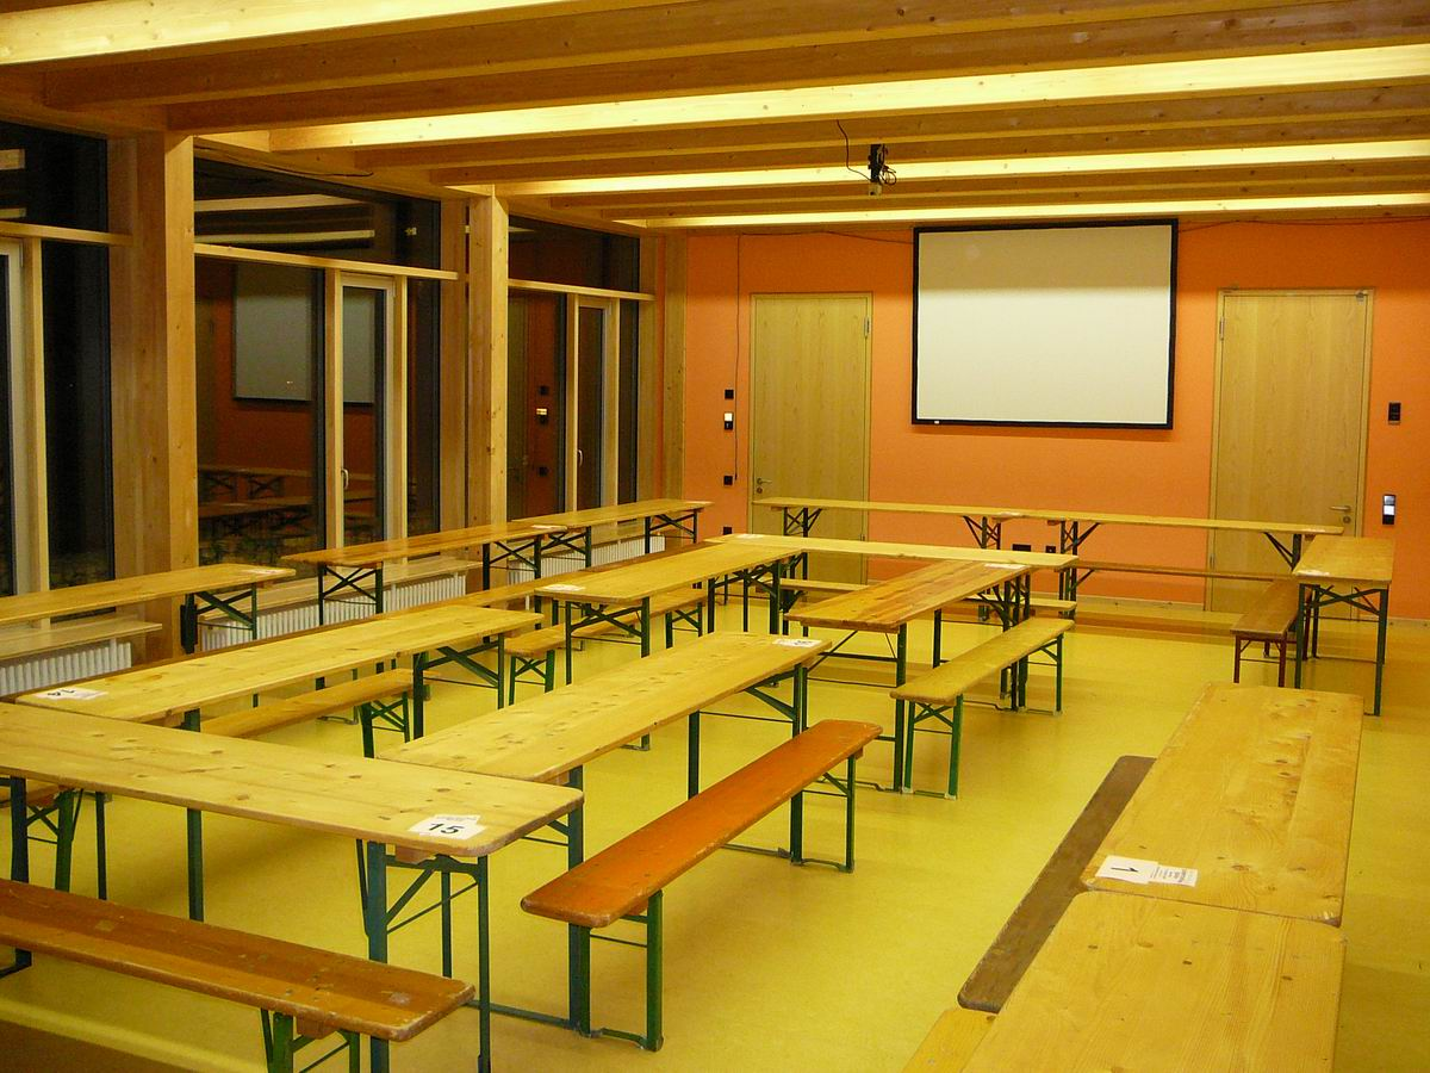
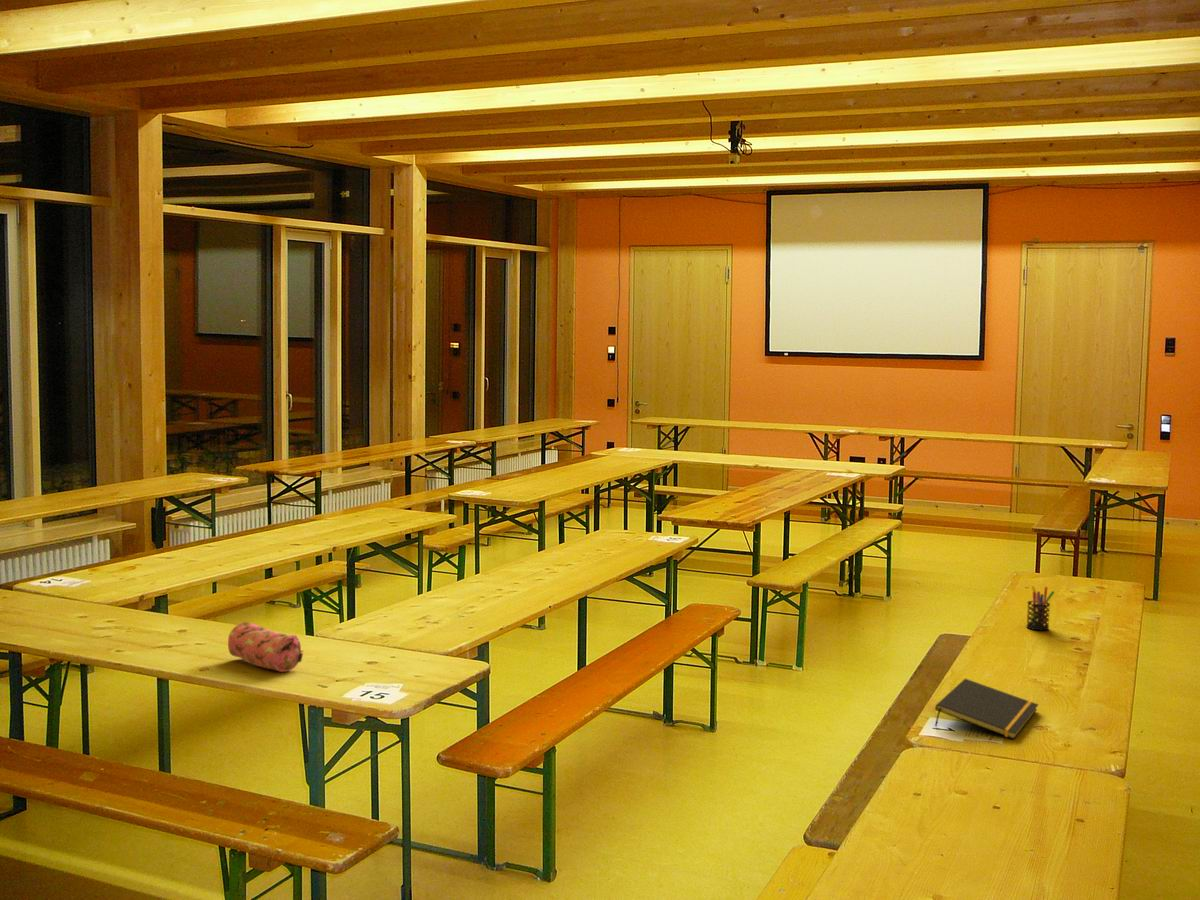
+ notepad (988, 707)
+ pencil case (264, 646)
+ pen holder (1041, 606)
